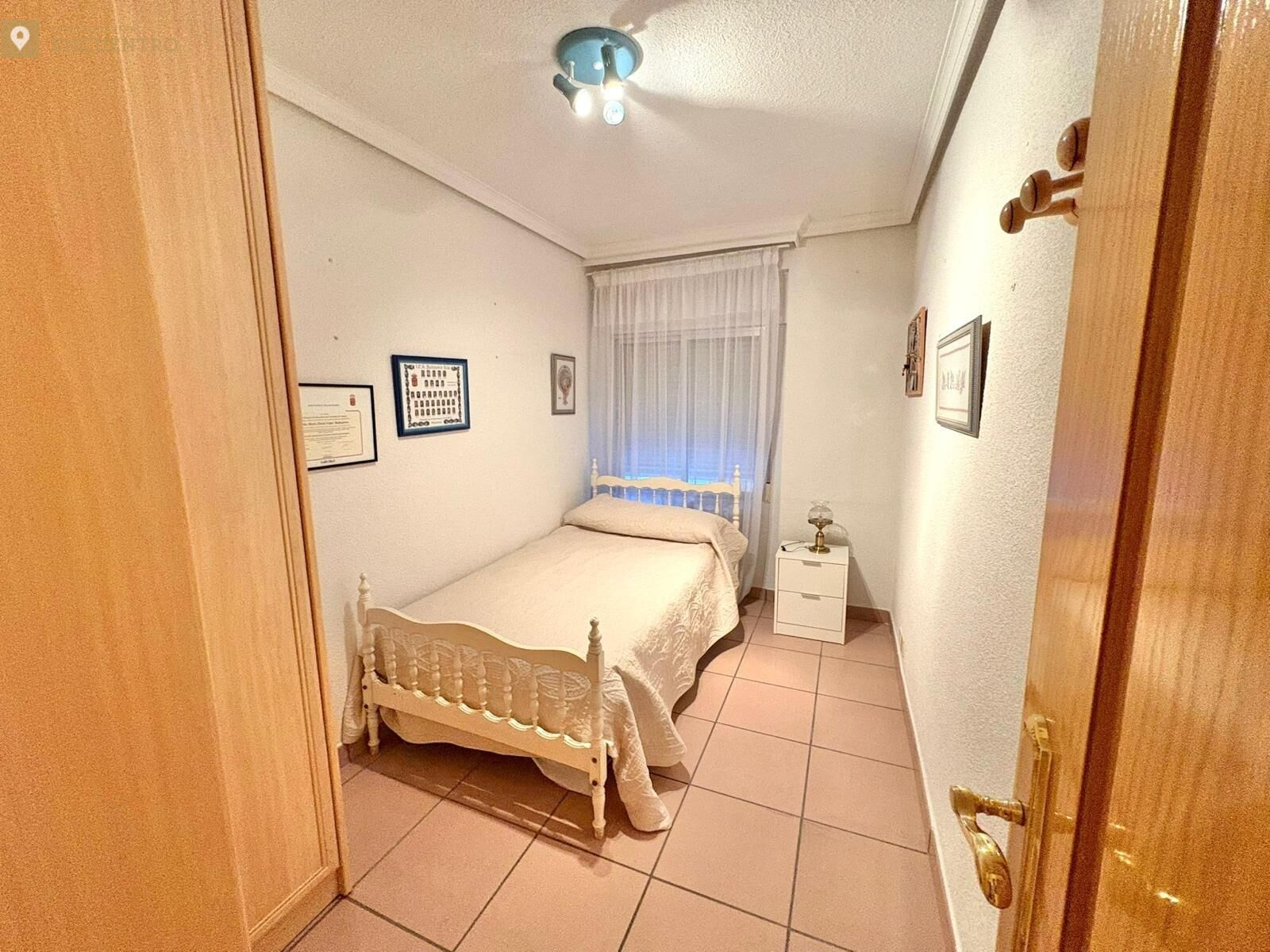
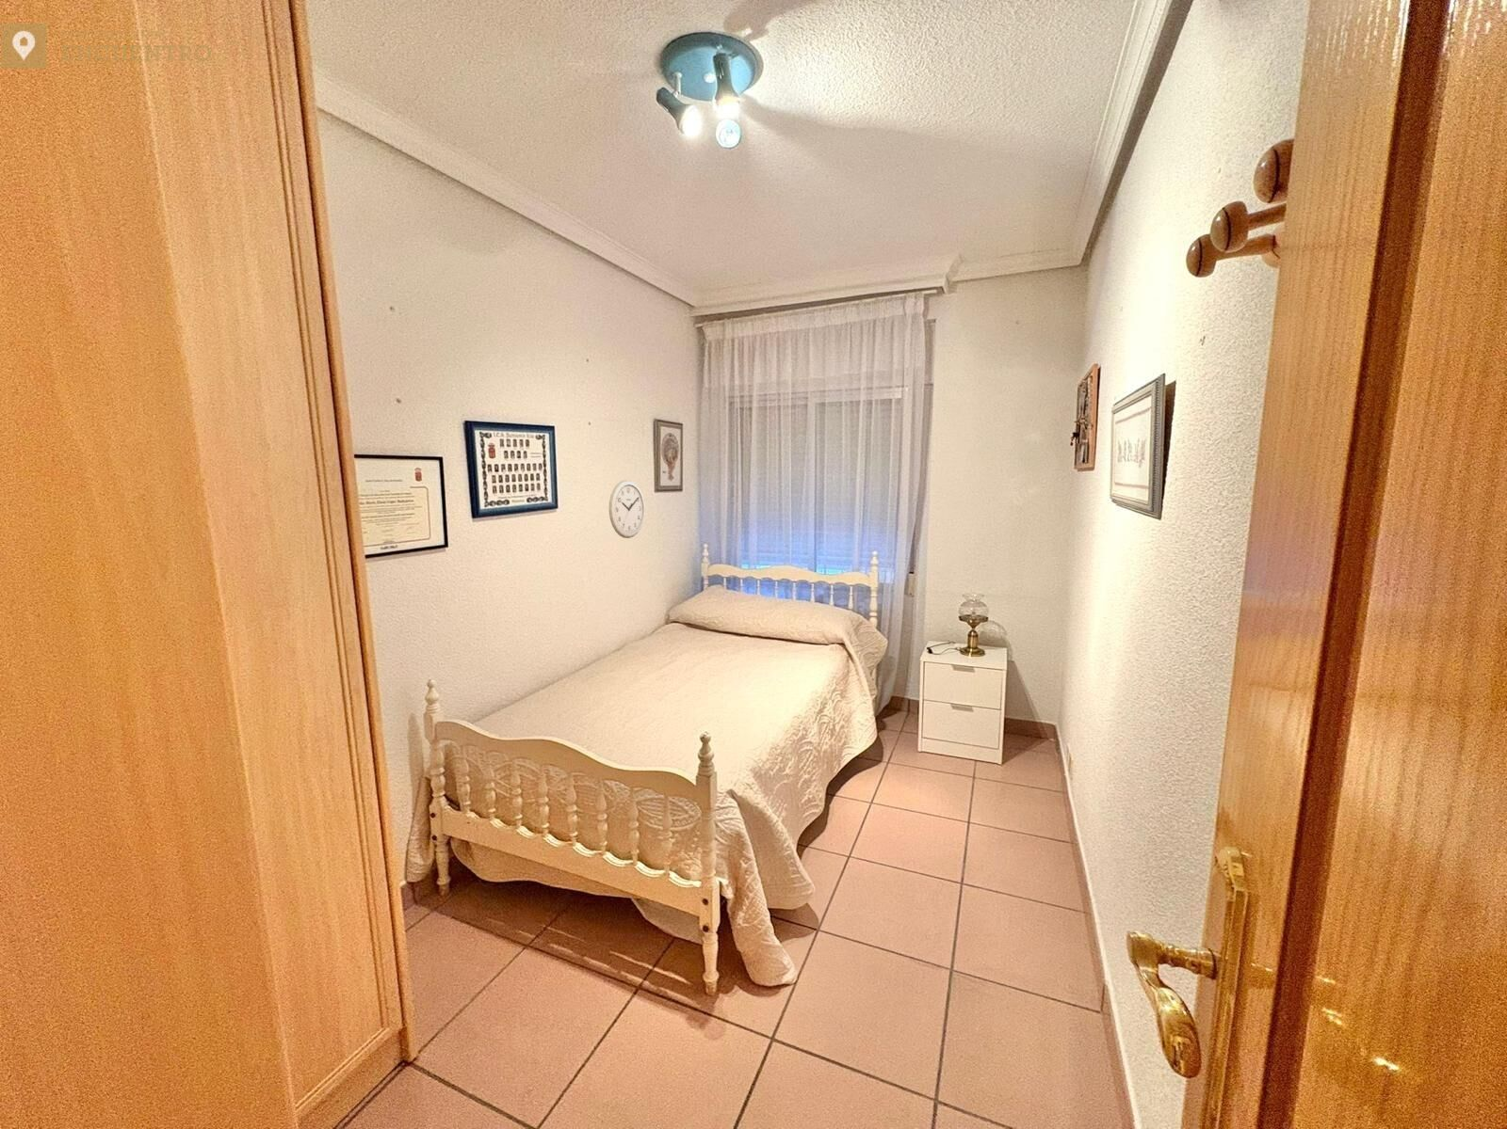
+ wall clock (628, 509)
